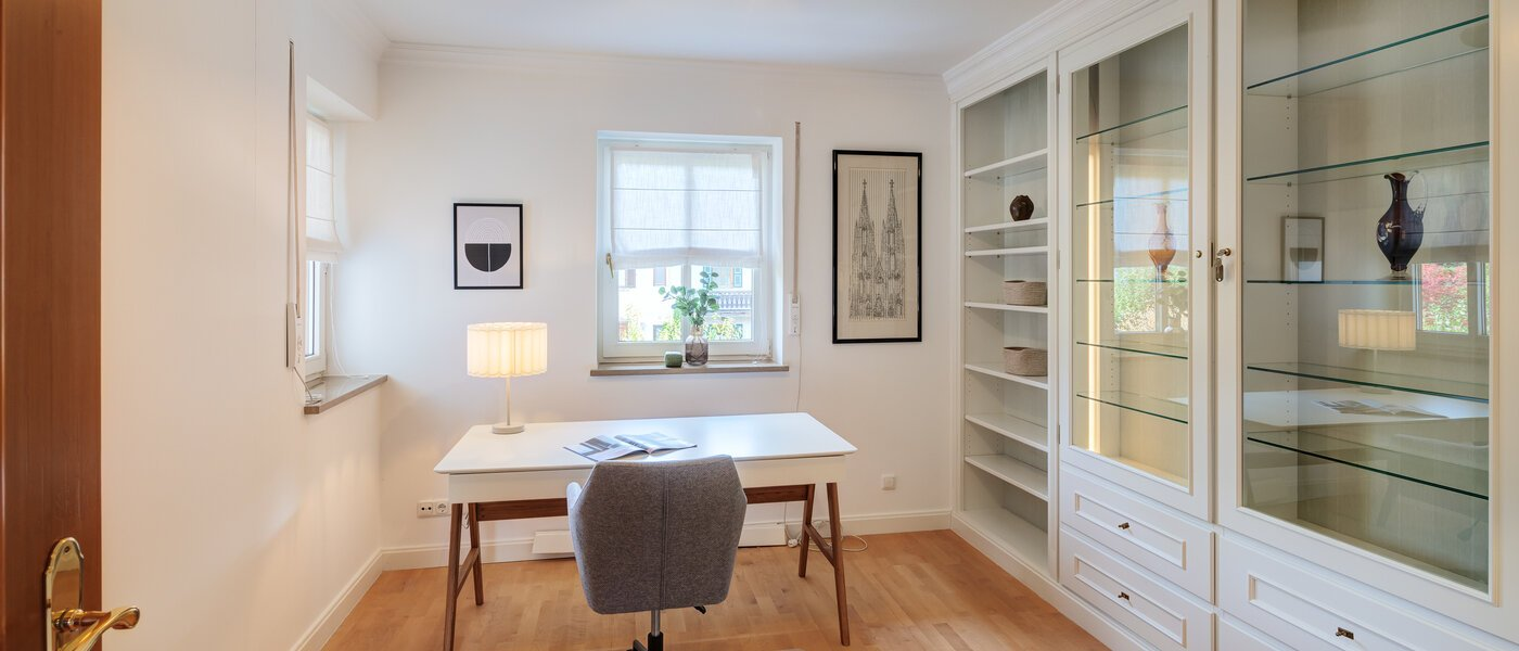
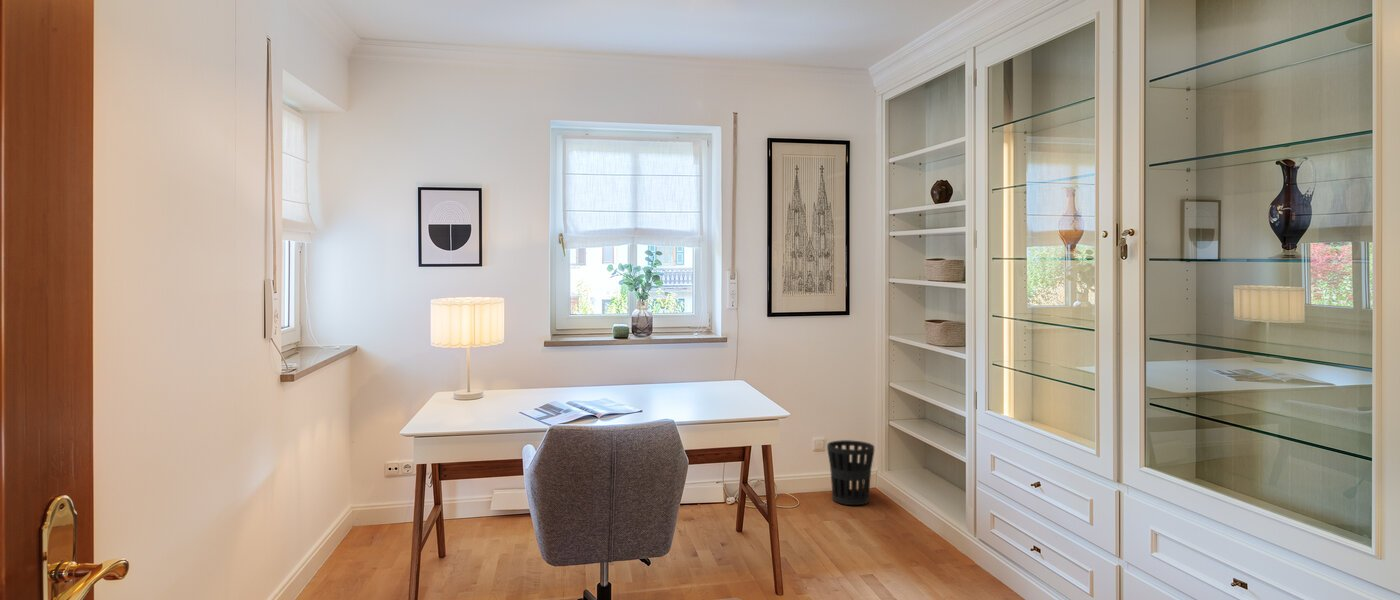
+ wastebasket (850, 472)
